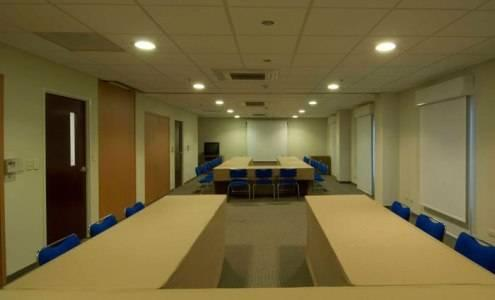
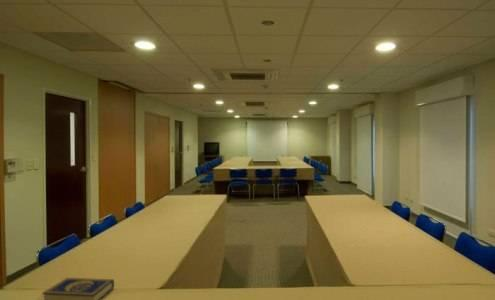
+ book (78, 290)
